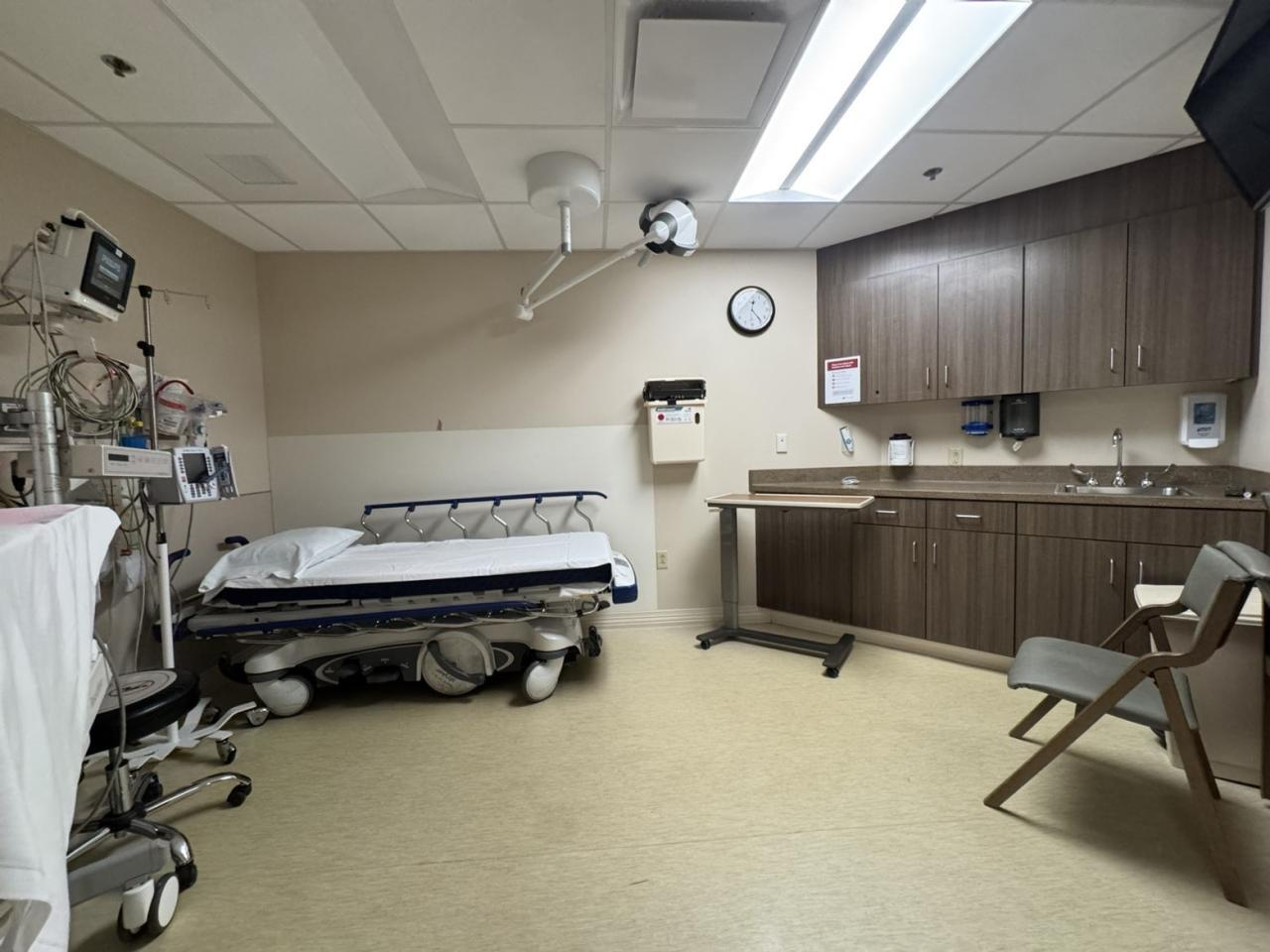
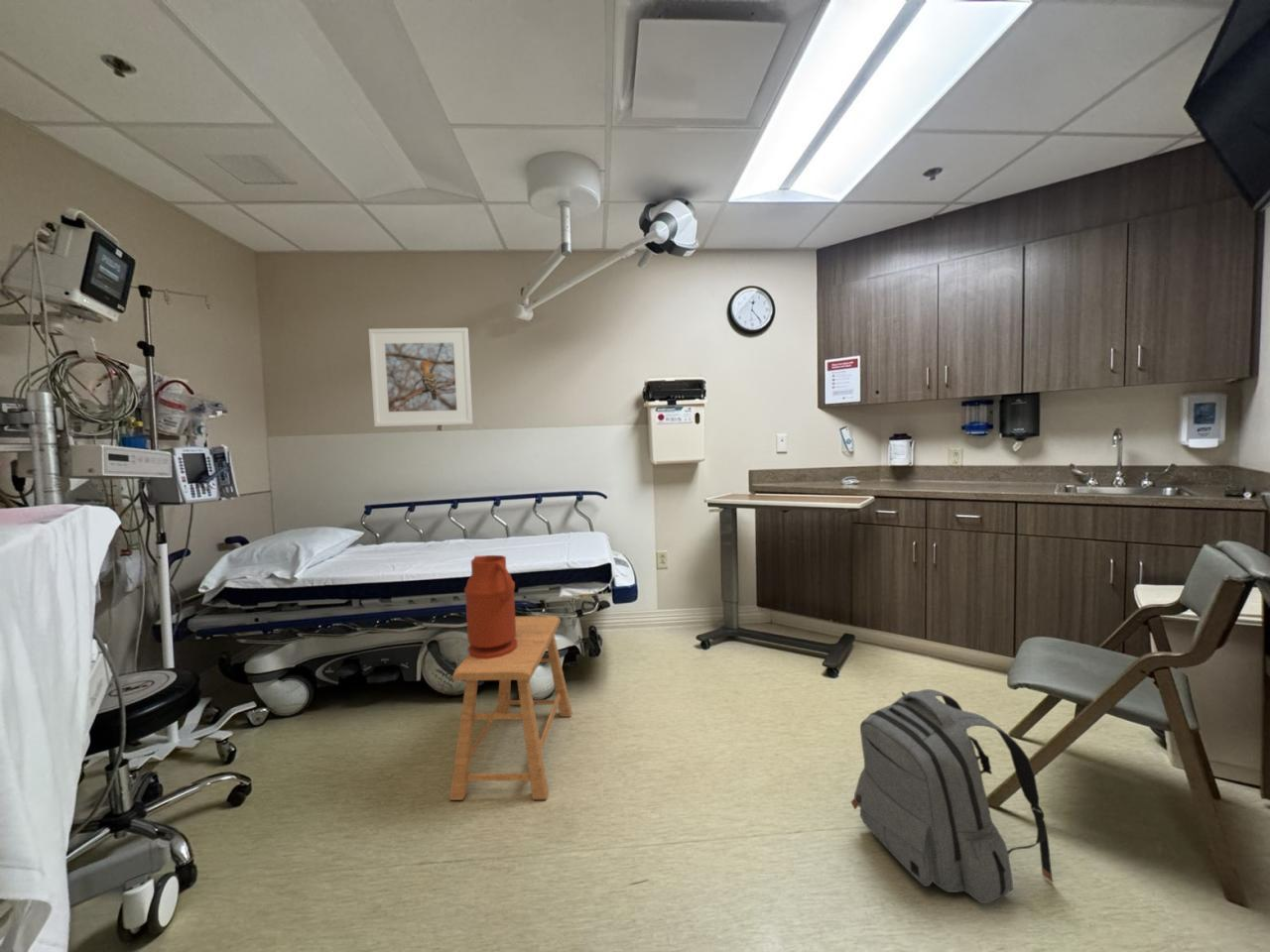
+ backpack (940, 773)
+ gas cylinder (493, 604)
+ stool (519, 695)
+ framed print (421, 377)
